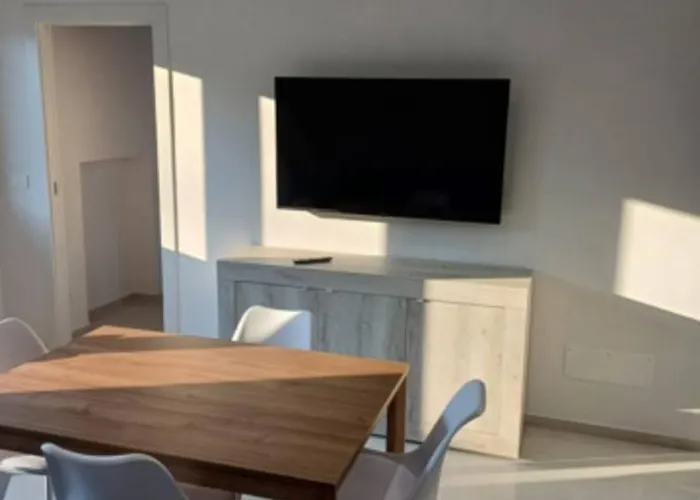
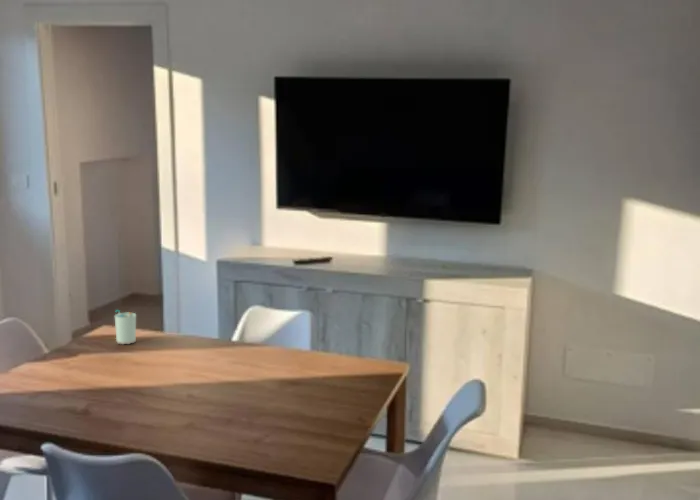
+ cup (126, 325)
